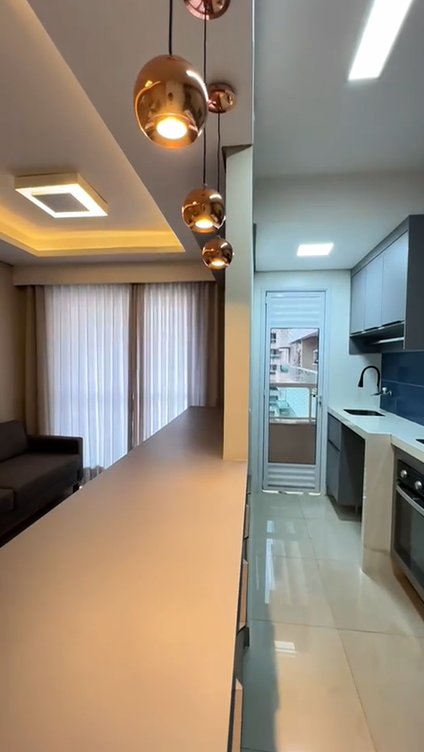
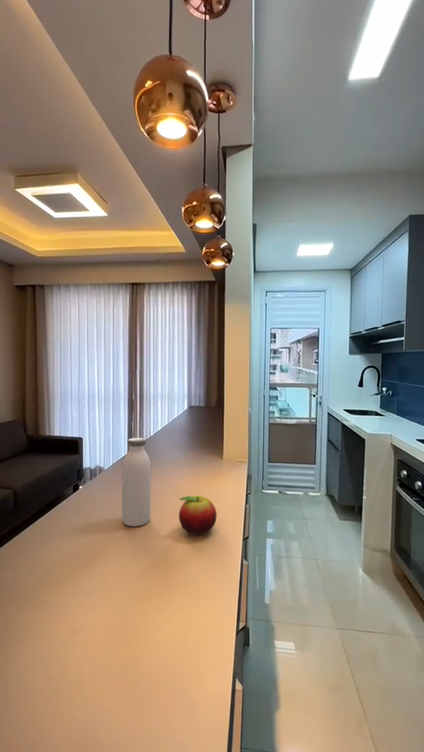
+ fruit (197, 513)
+ water bottle (136, 479)
